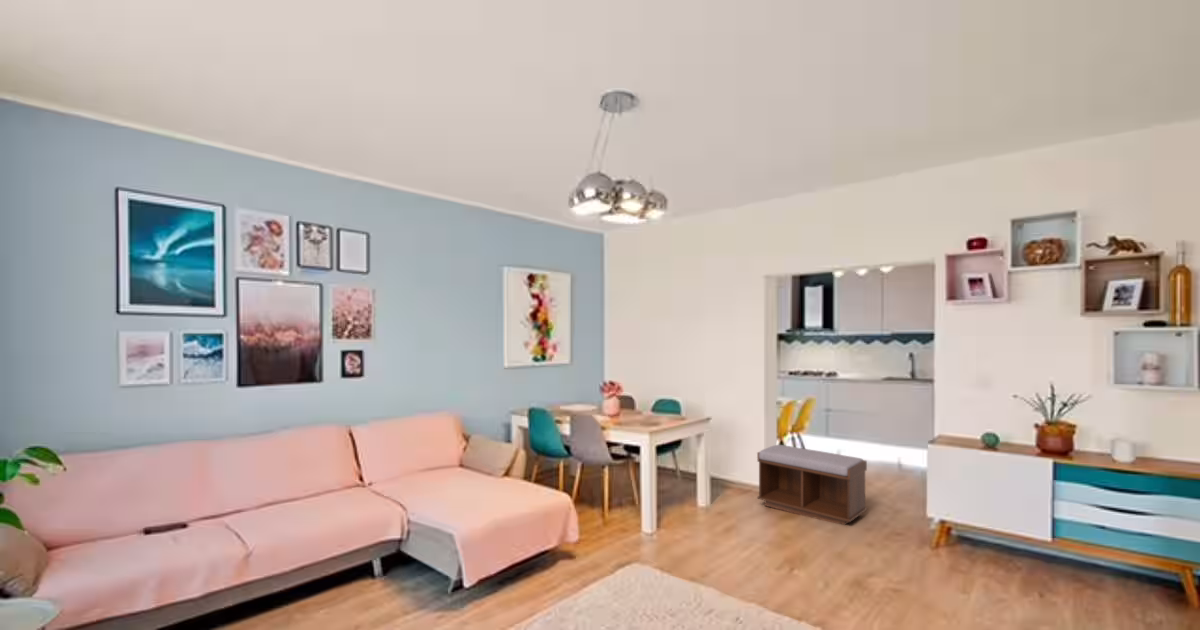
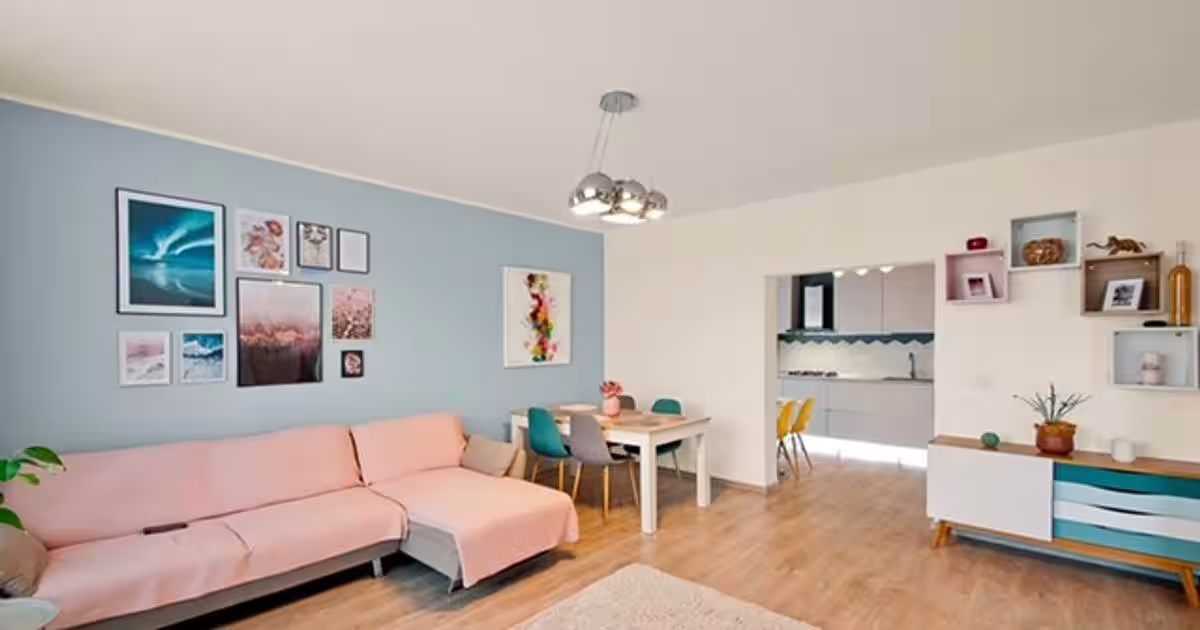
- bench (810, 481)
